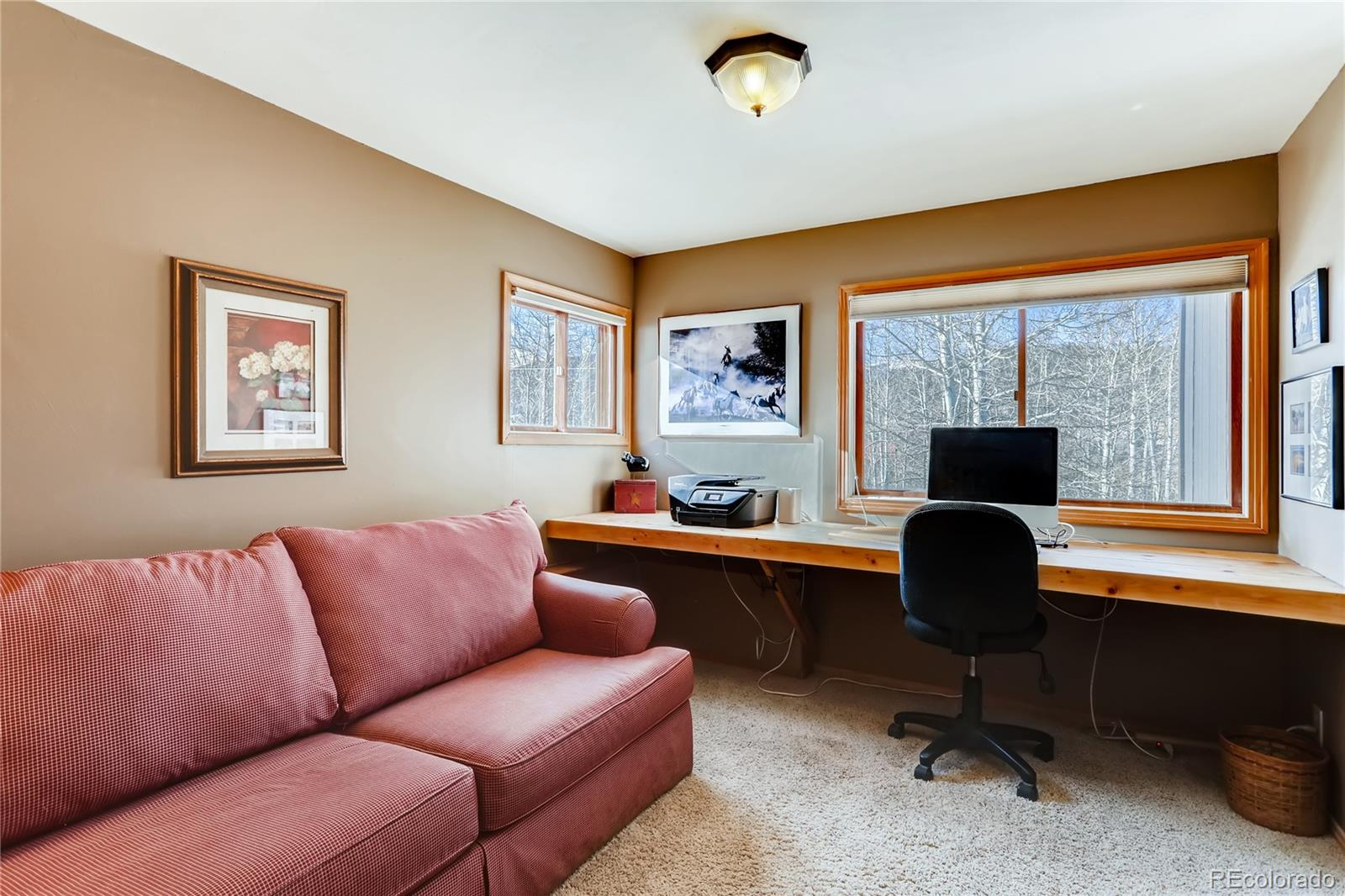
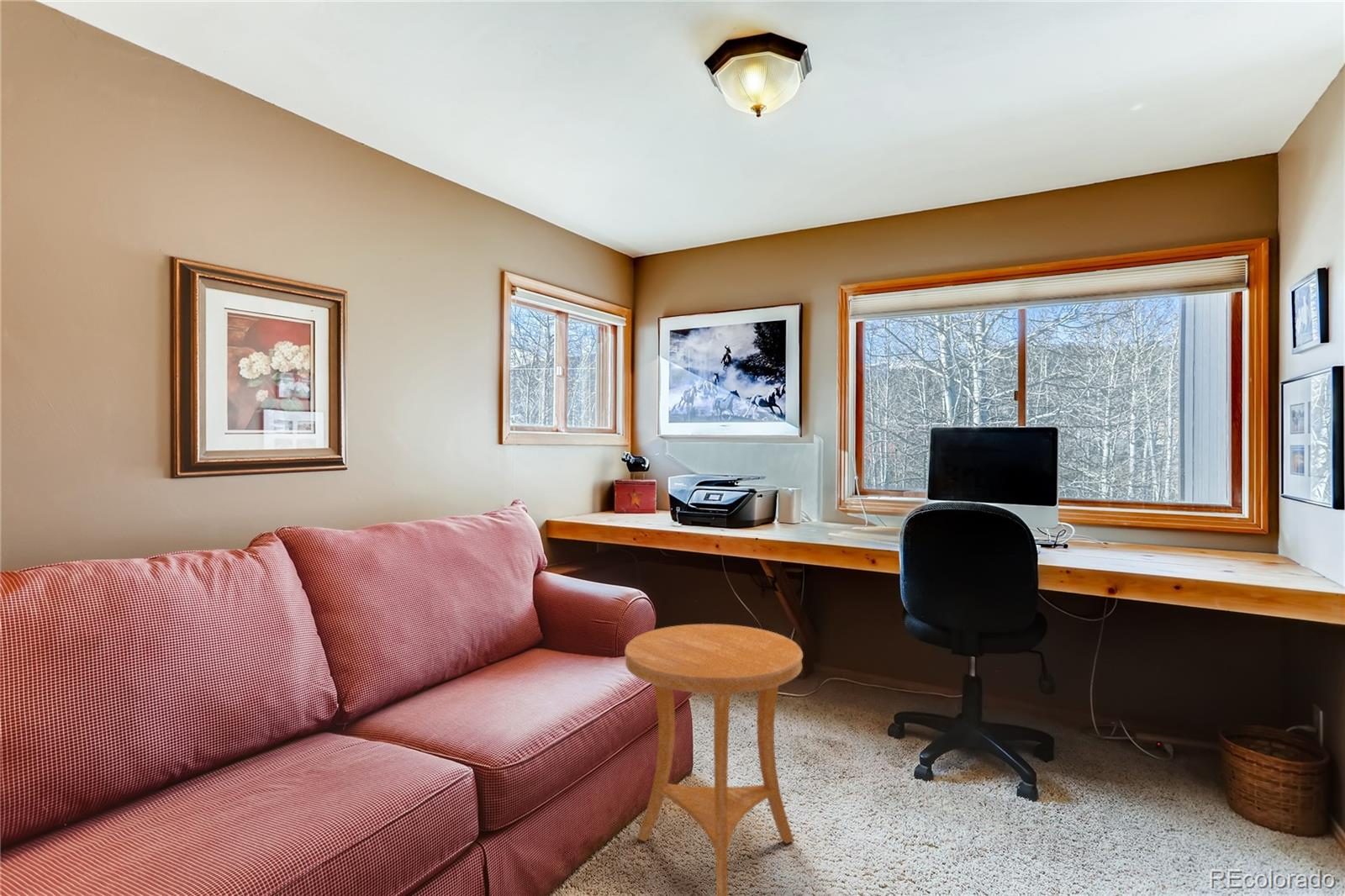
+ side table (714, 755)
